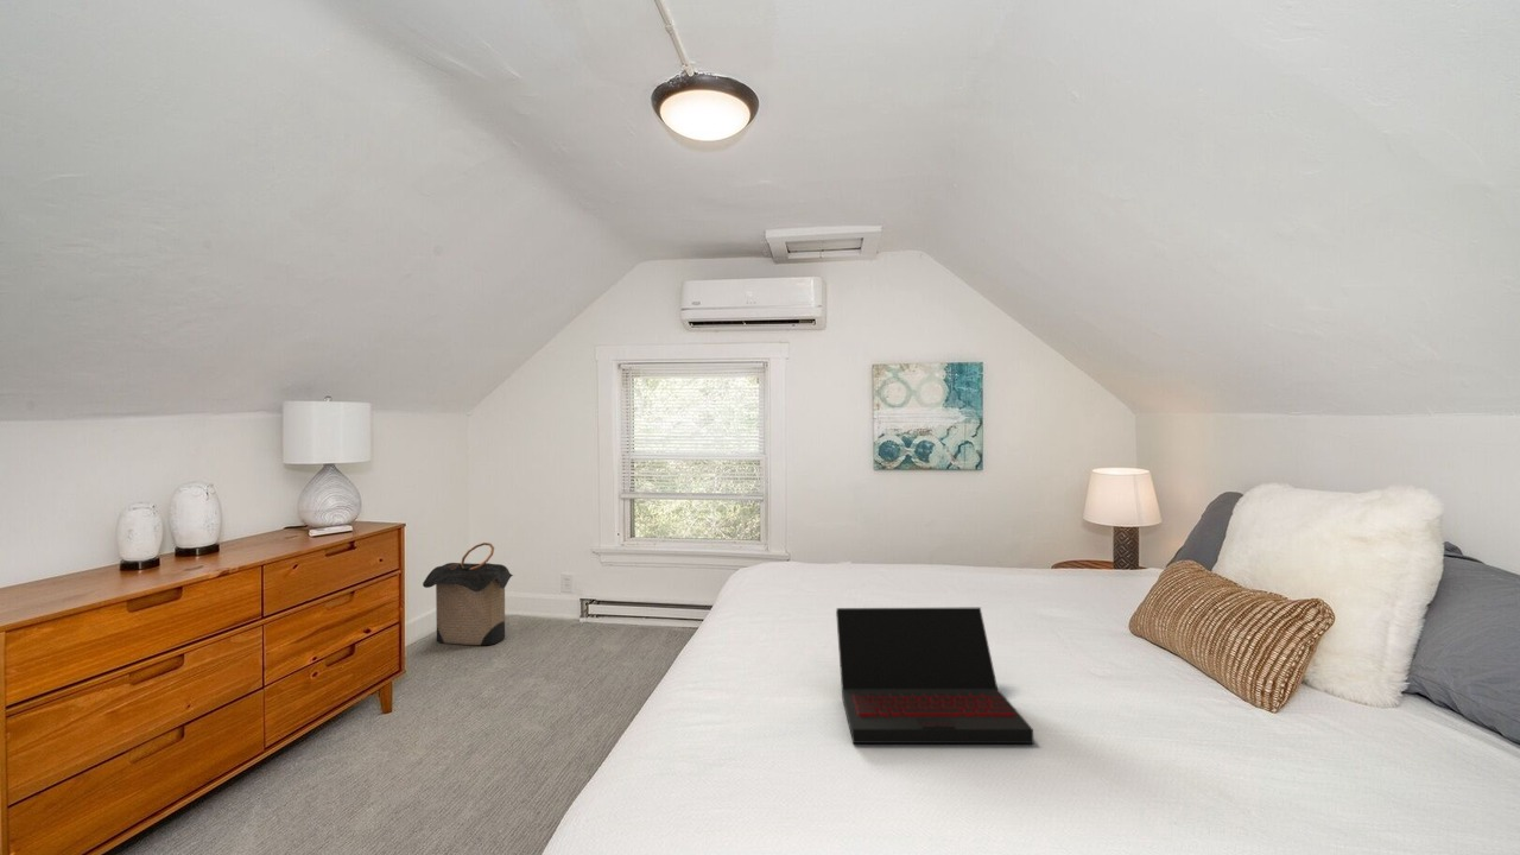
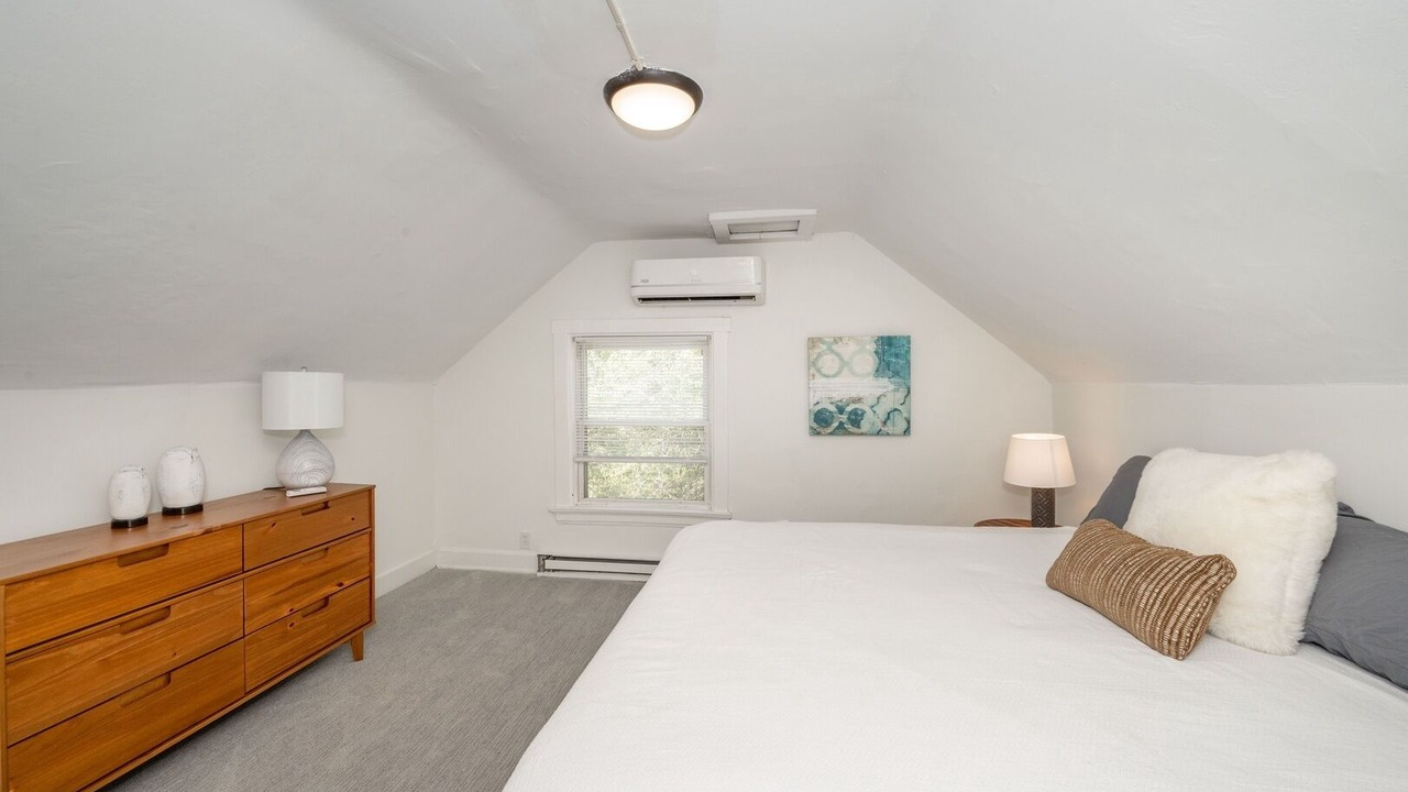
- laundry hamper (468, 591)
- laptop (922, 666)
